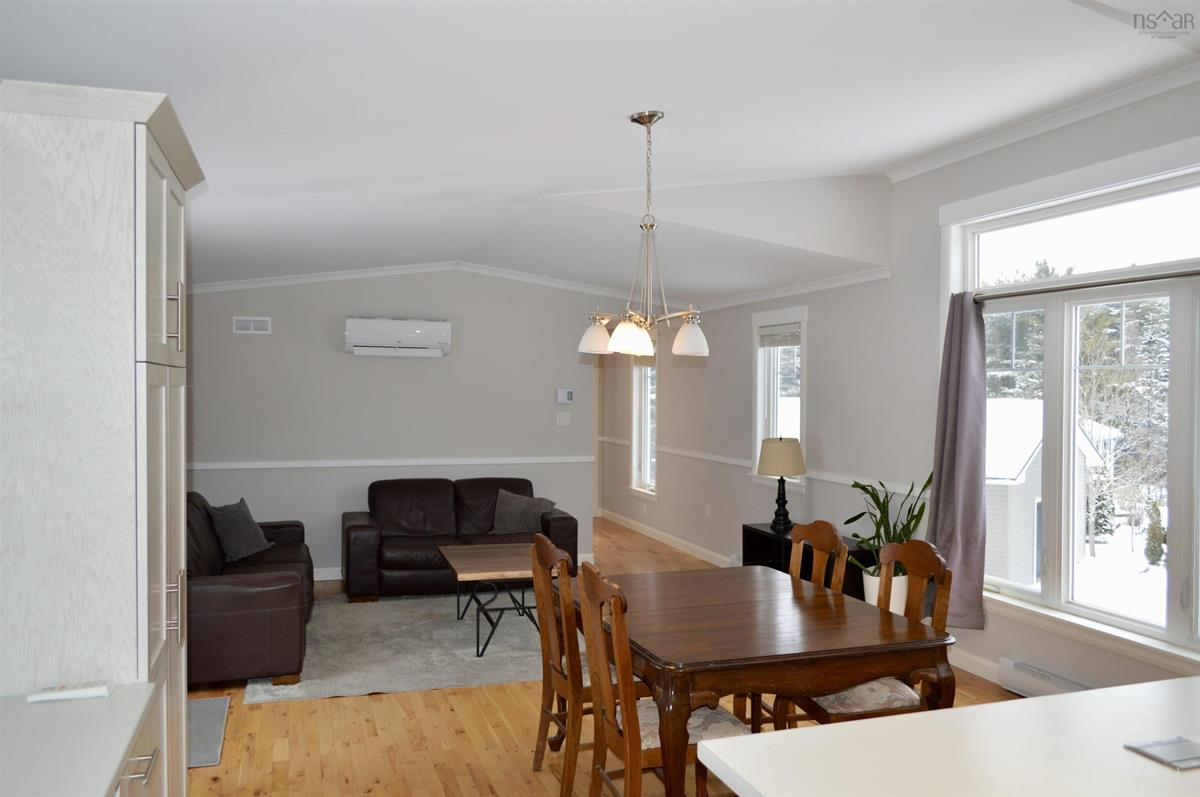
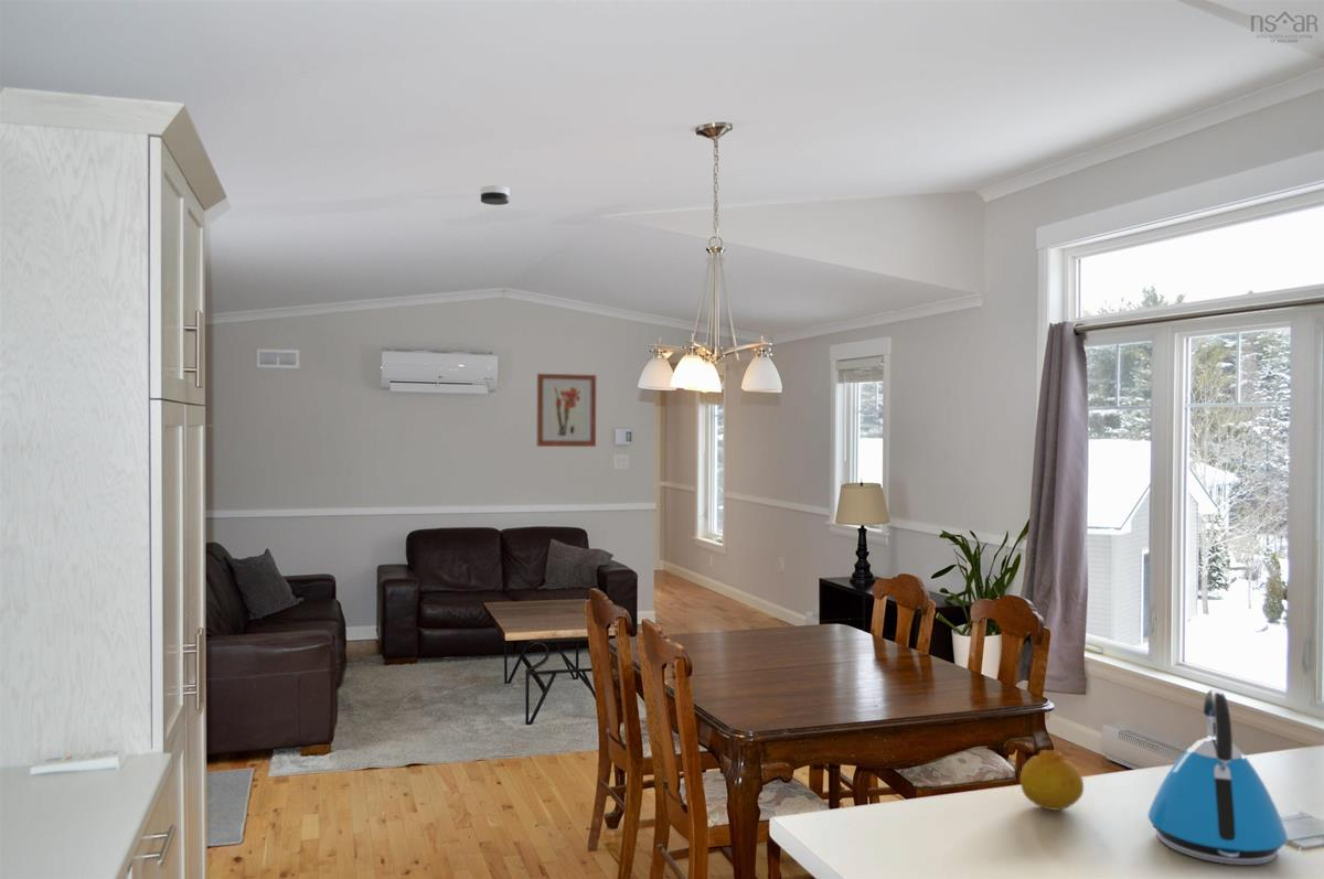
+ fruit (1050, 779)
+ kettle (1217, 768)
+ wall art (566, 410)
+ smoke detector (494, 195)
